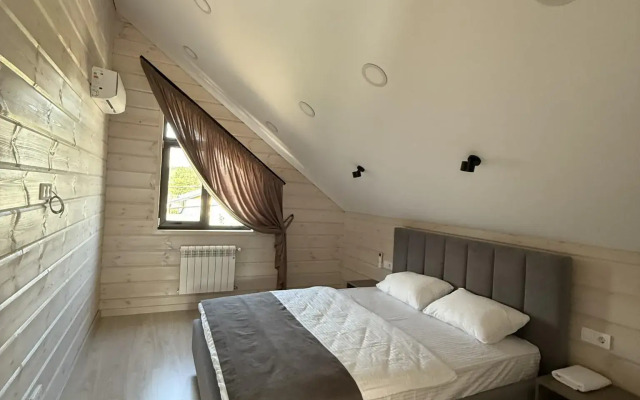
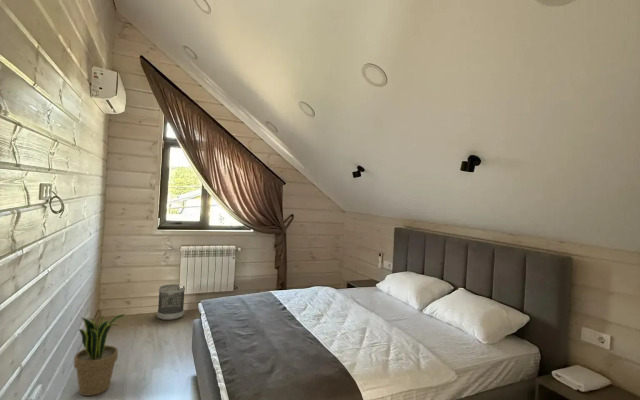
+ potted plant (100, 350)
+ wastebasket (171, 301)
